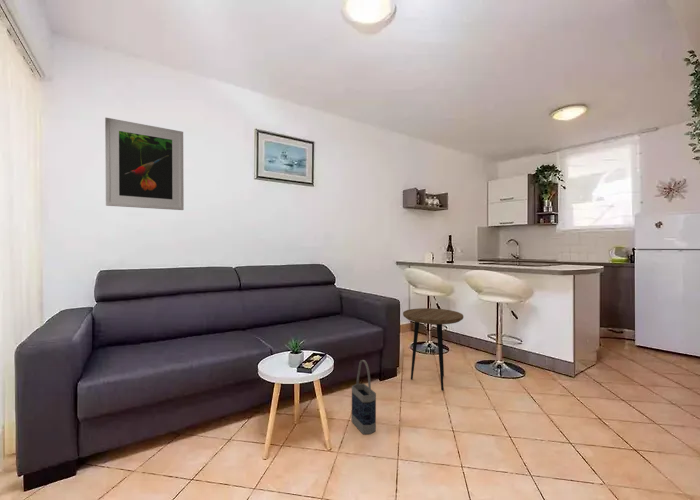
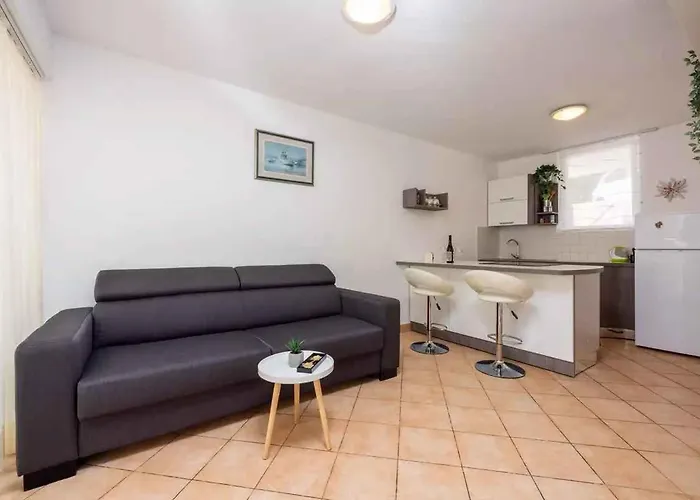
- side table (438, 347)
- bag (363, 393)
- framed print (146, 166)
